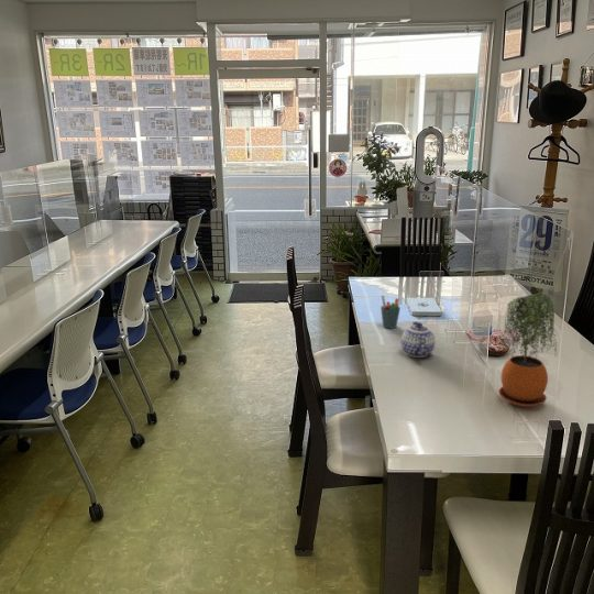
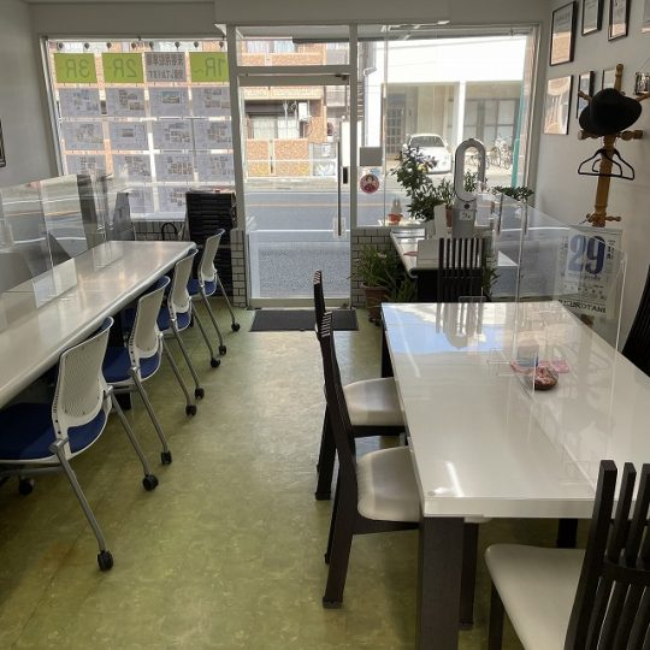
- notepad (422, 306)
- pen holder (391, 311)
- teapot (418, 338)
- potted plant (530, 346)
